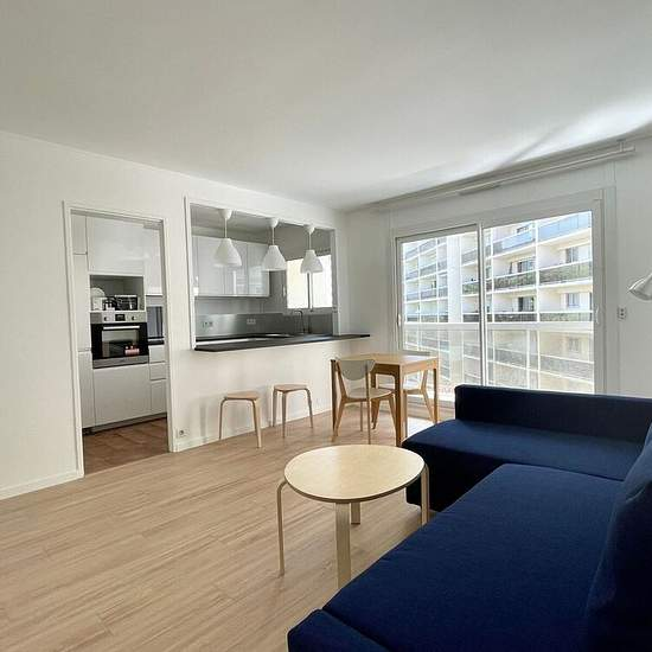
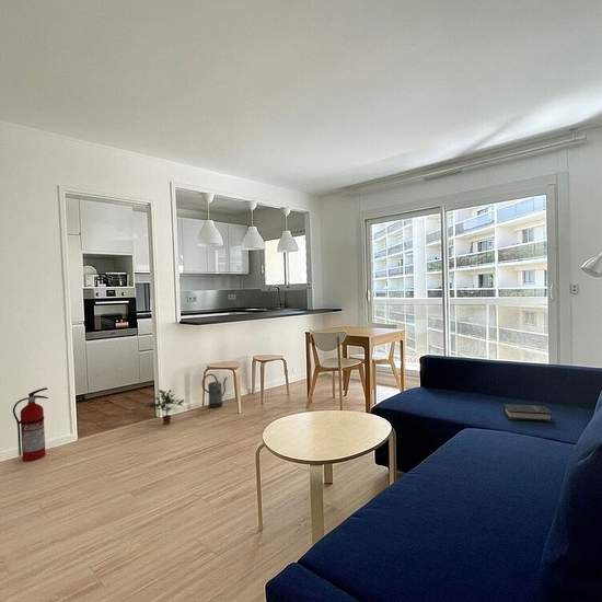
+ fire extinguisher (32, 424)
+ potted plant (165, 405)
+ hardback book (526, 412)
+ watering can (215, 389)
